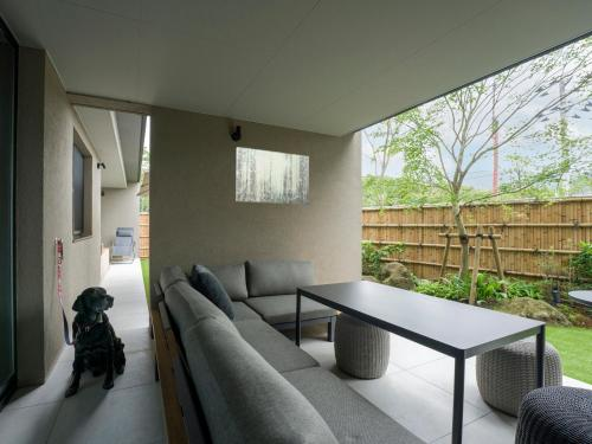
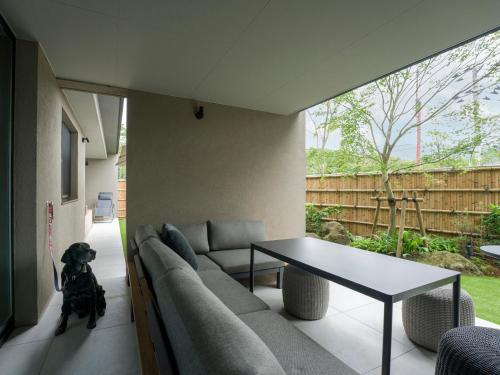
- wall art (274, 176)
